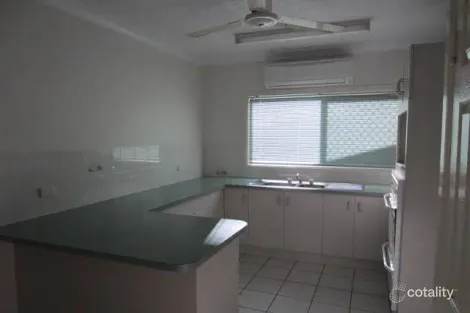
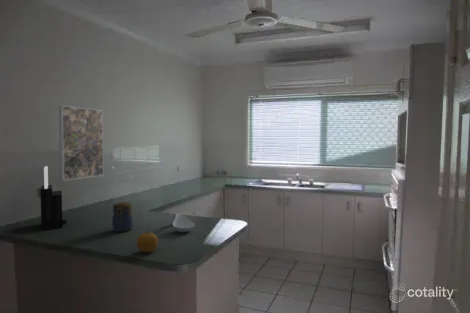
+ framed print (82, 143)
+ jar (122, 216)
+ fruit (147, 240)
+ spoon rest (180, 222)
+ knife block (53, 196)
